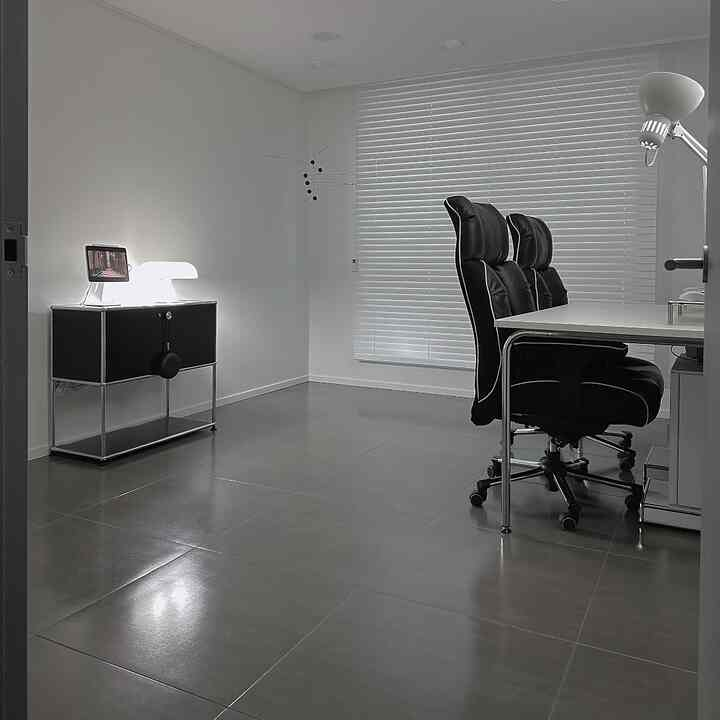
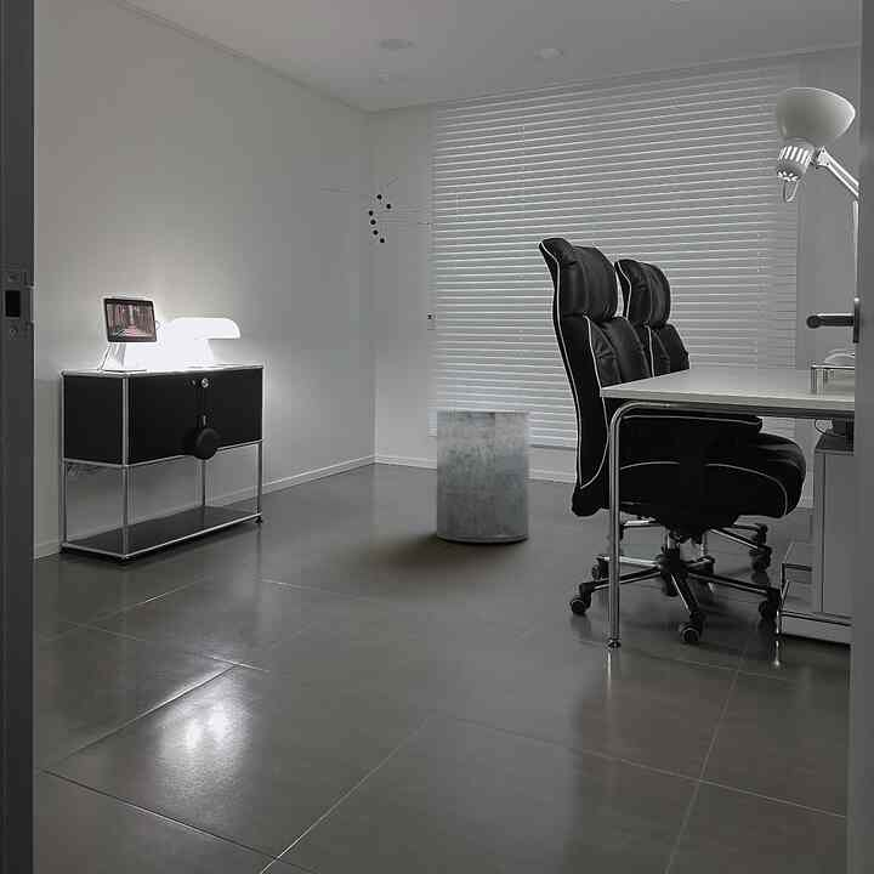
+ trash can (482, 473)
